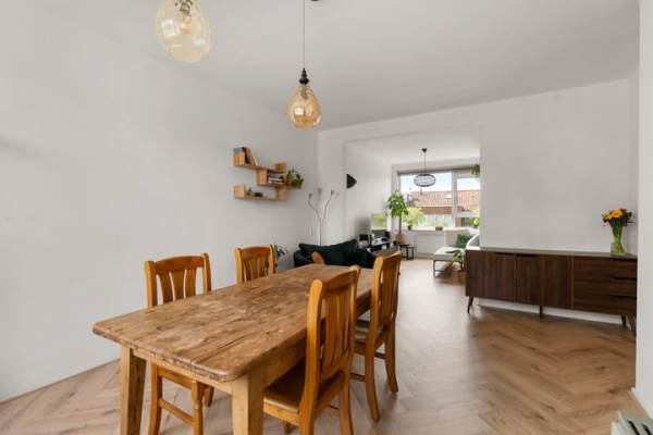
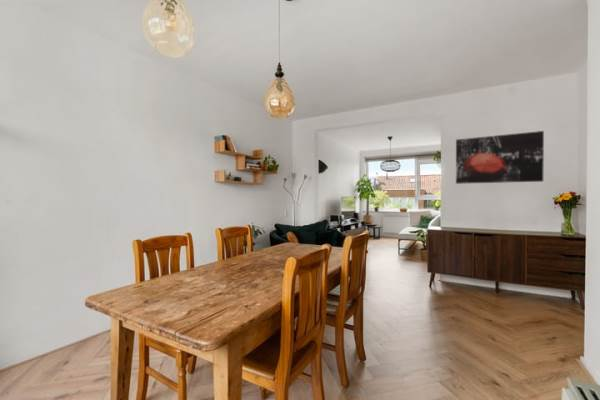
+ wall art (496, 159)
